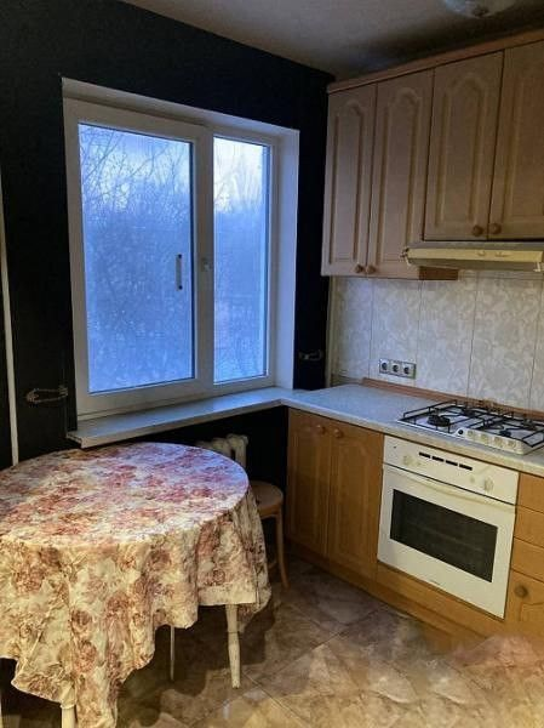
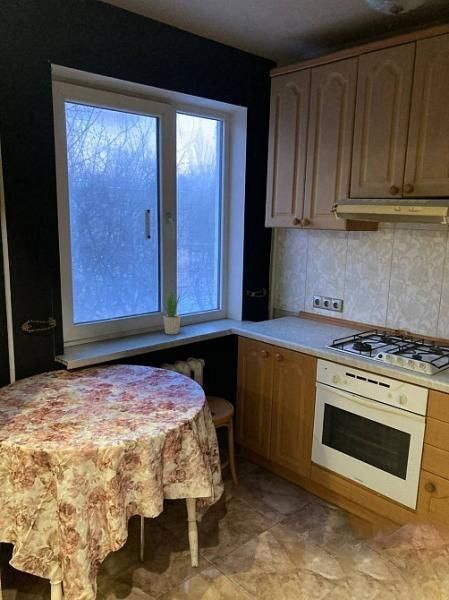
+ potted plant (171, 309)
